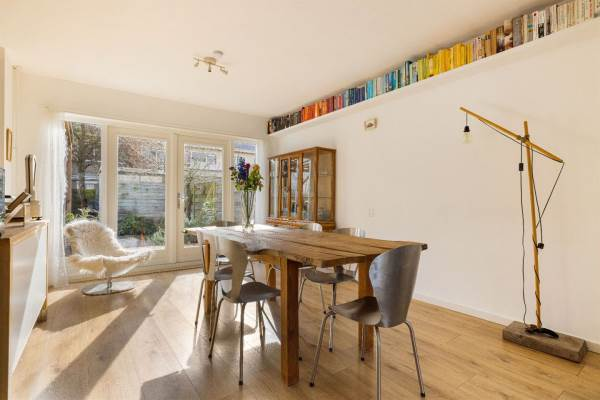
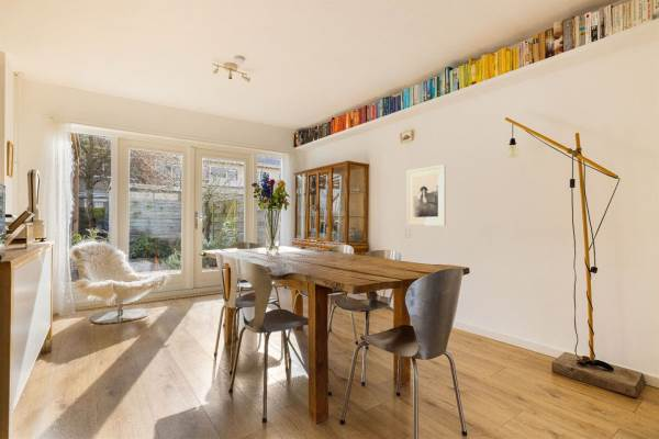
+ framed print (425, 196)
